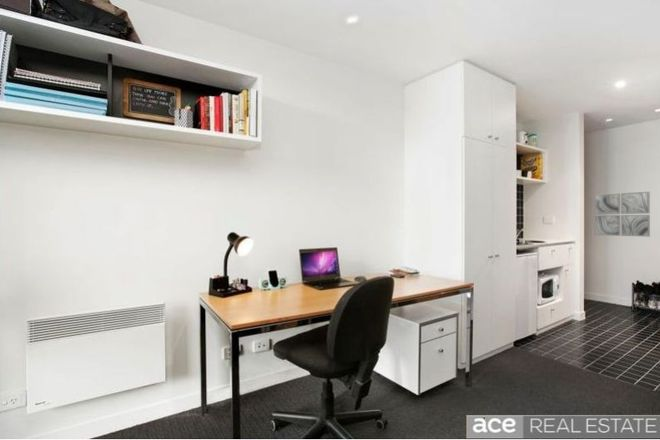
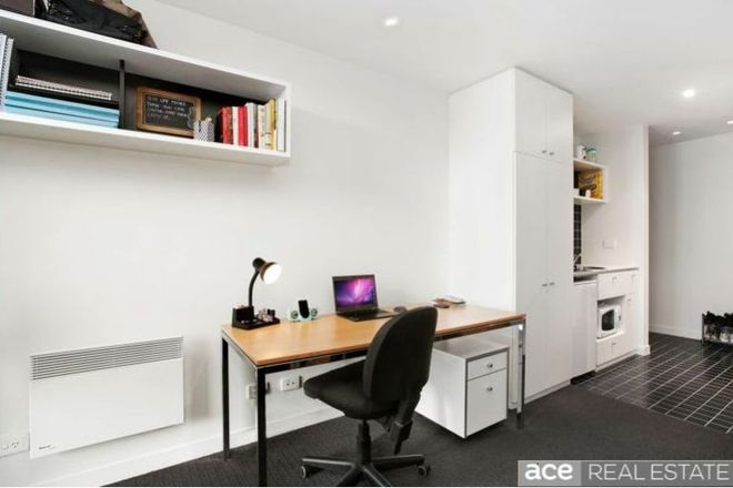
- wall art (621, 215)
